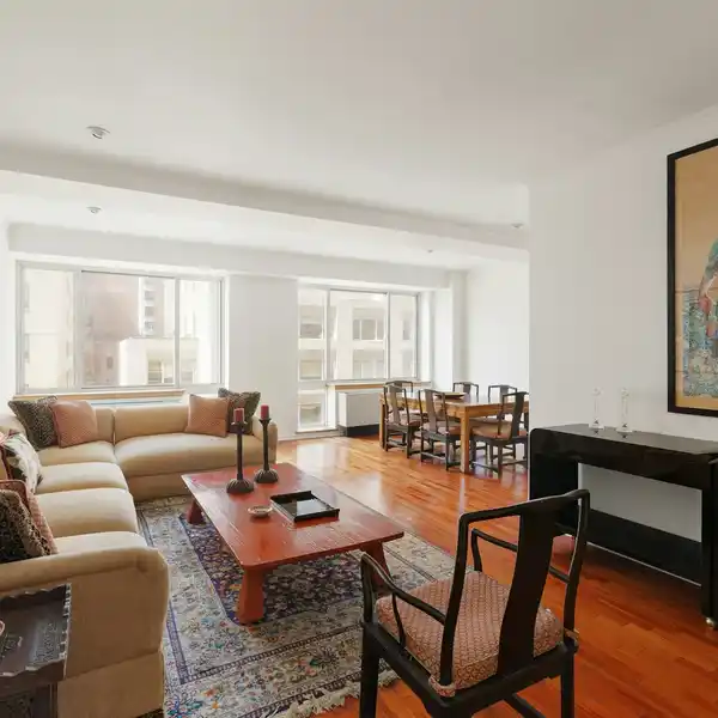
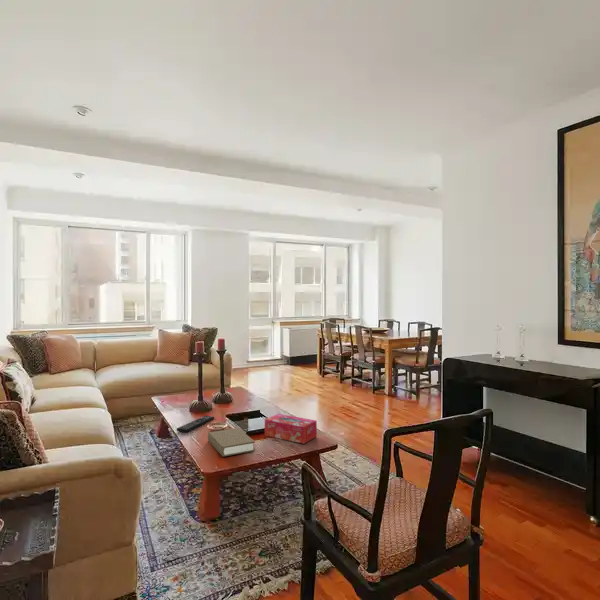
+ tissue box (290, 427)
+ remote control (196, 423)
+ book (230, 441)
